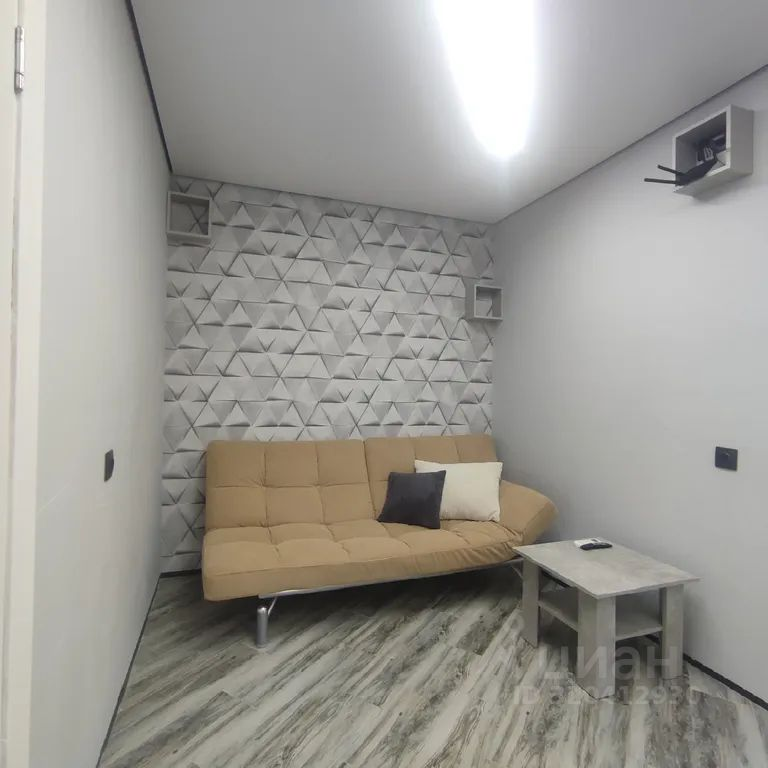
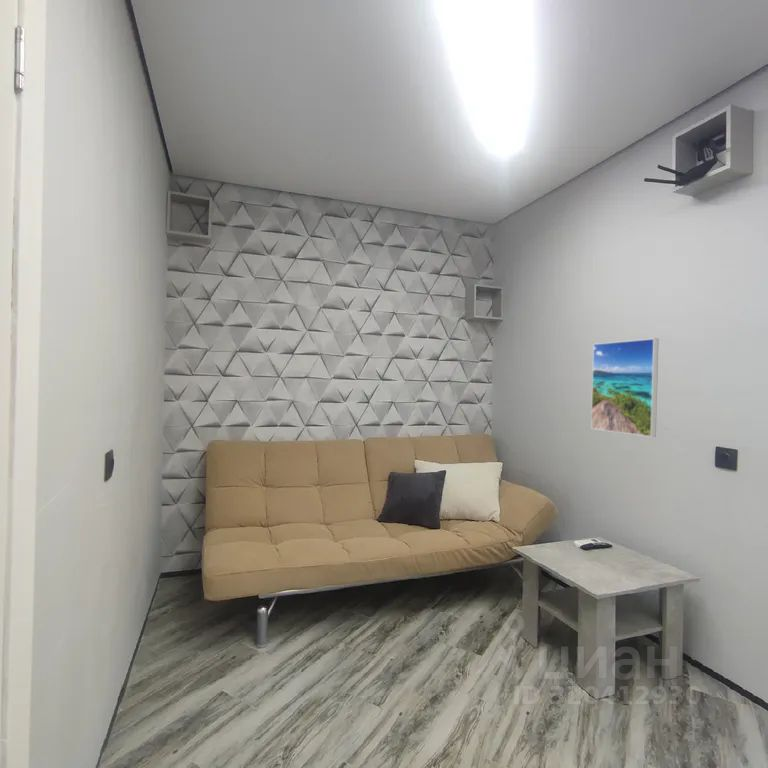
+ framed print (622, 387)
